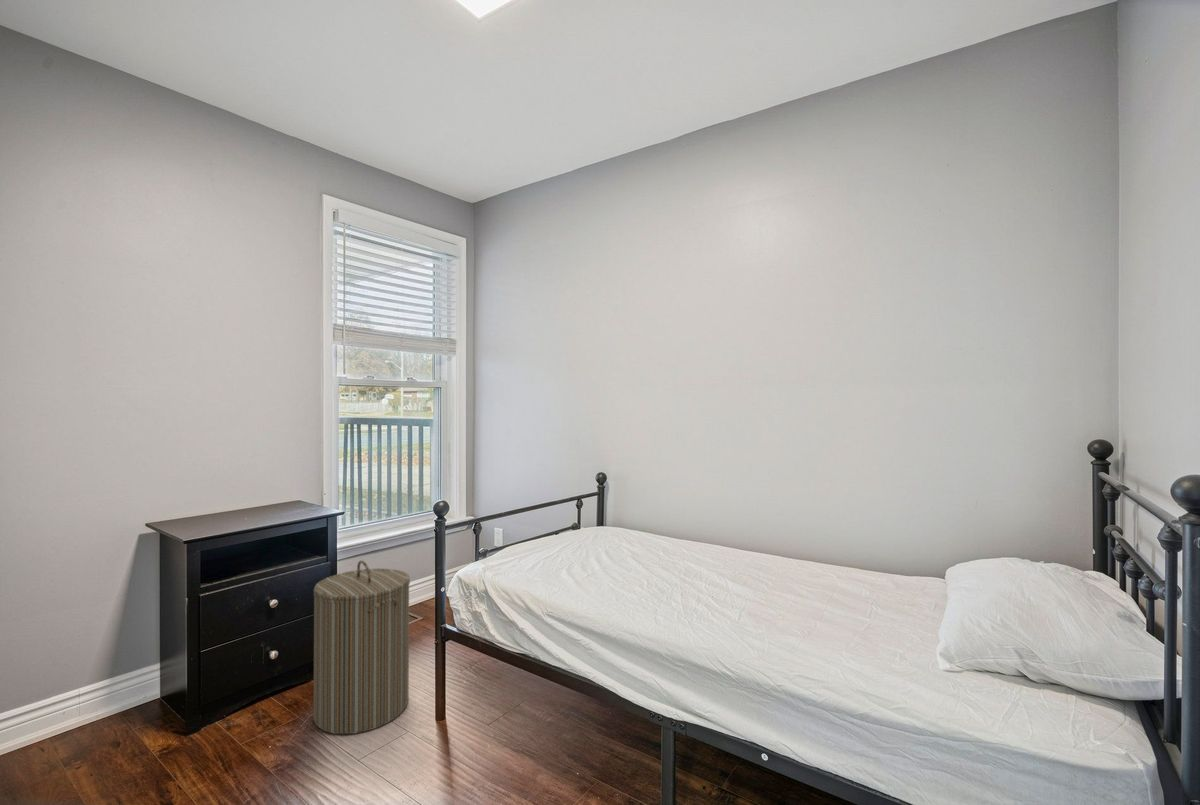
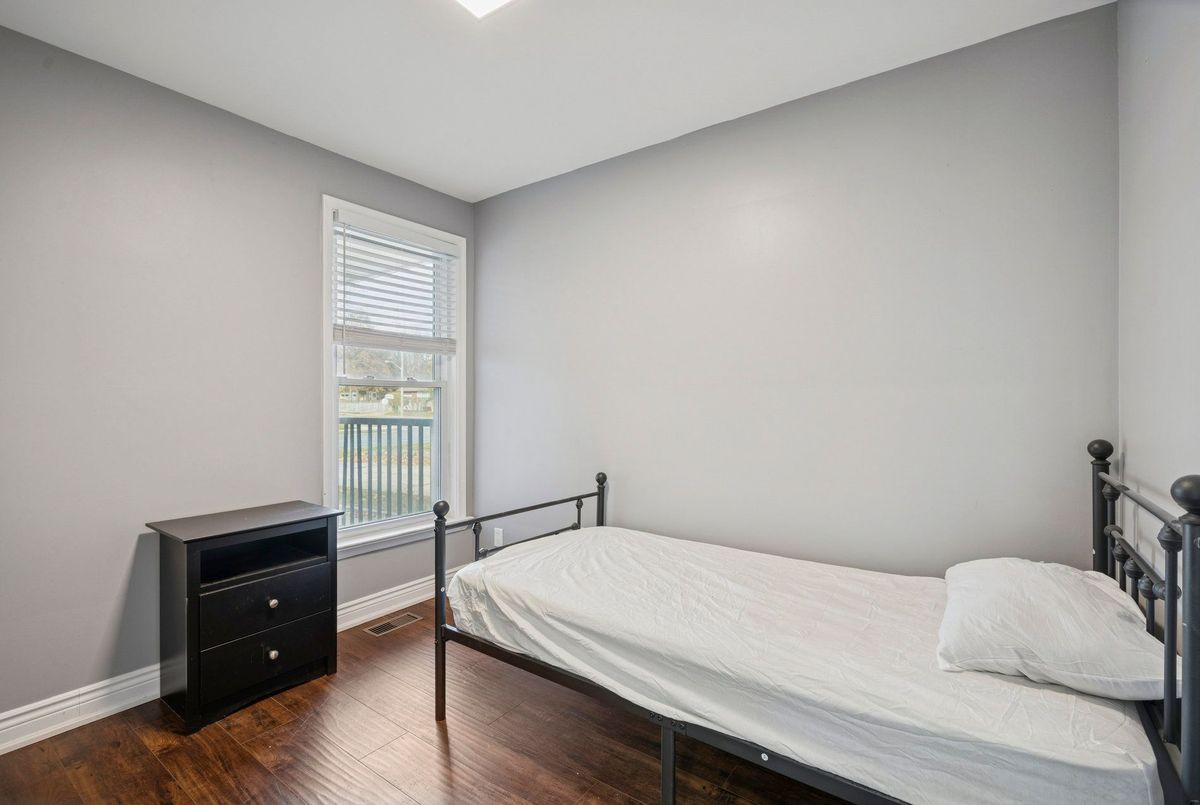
- laundry hamper (362, 635)
